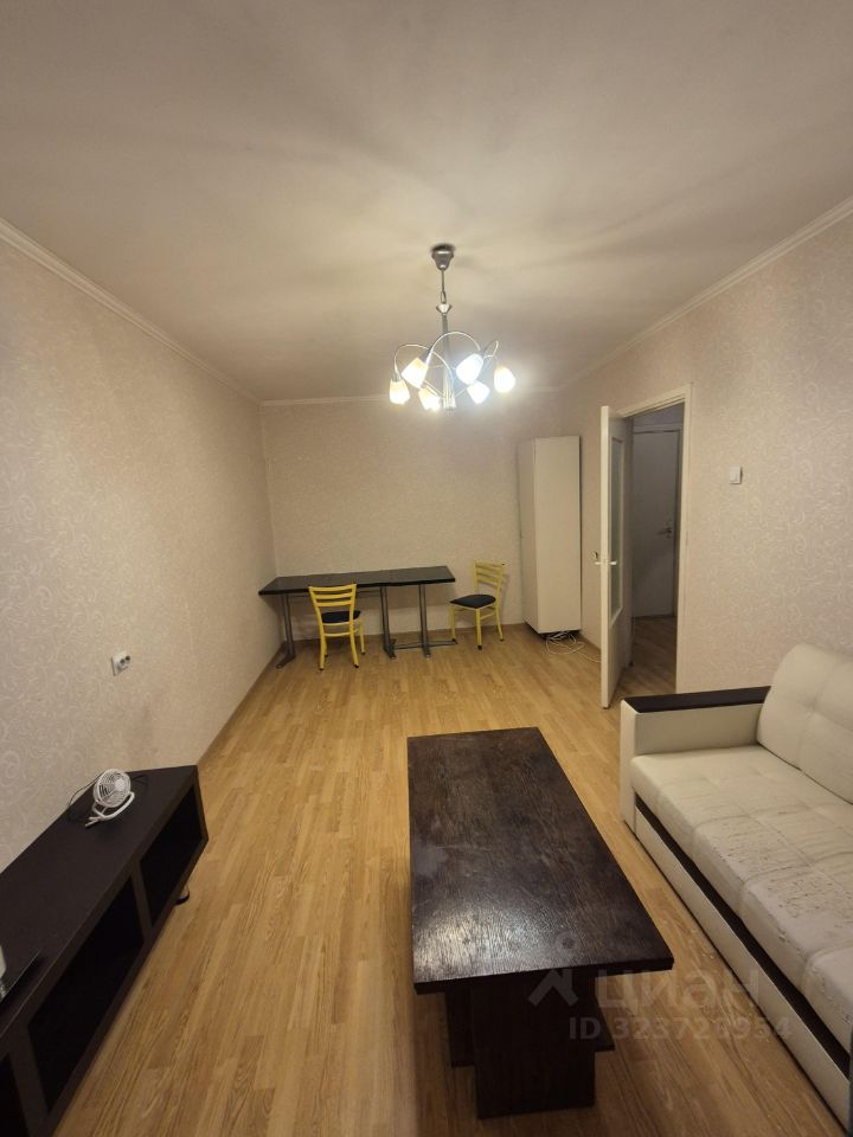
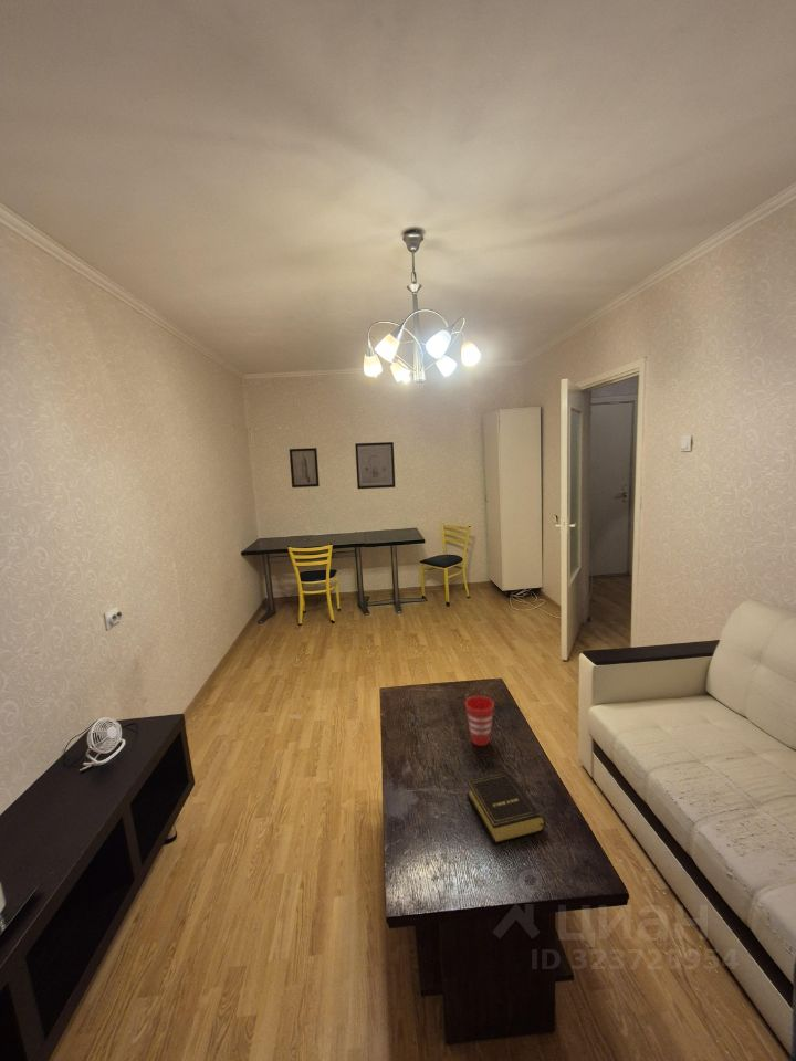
+ wall art (375, 465)
+ book (502, 801)
+ cup (480, 722)
+ wall art (304, 468)
